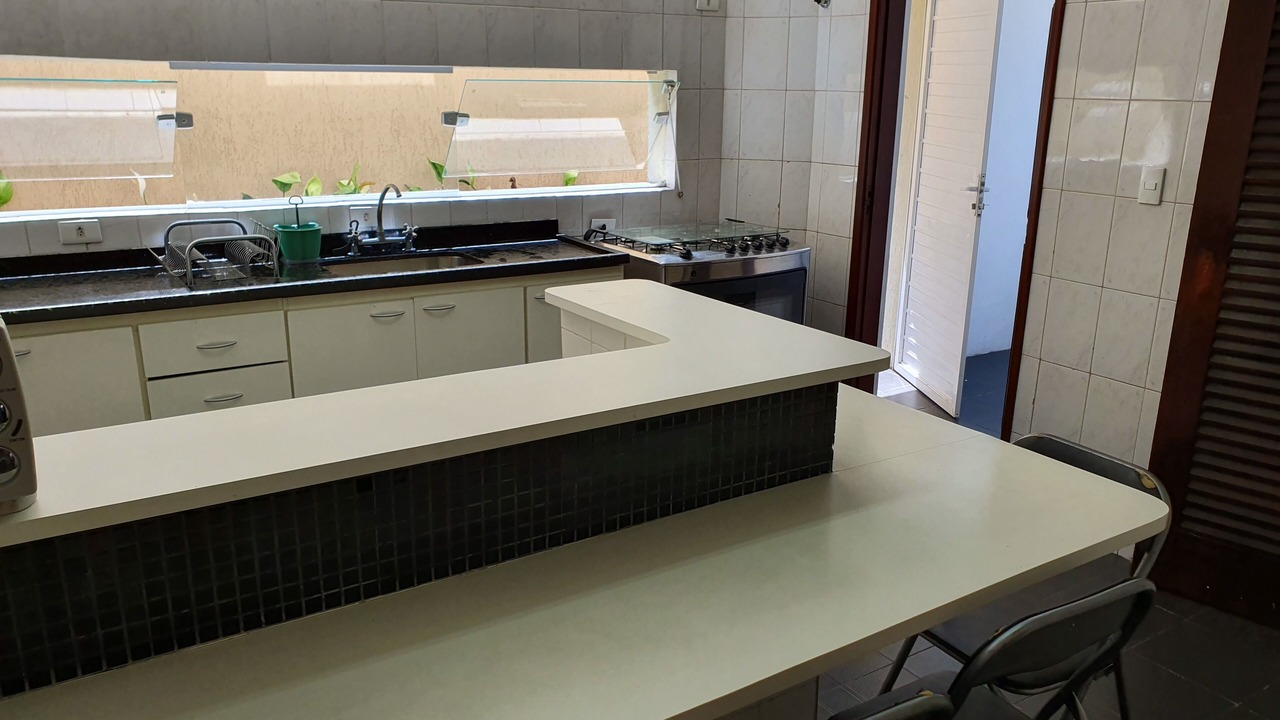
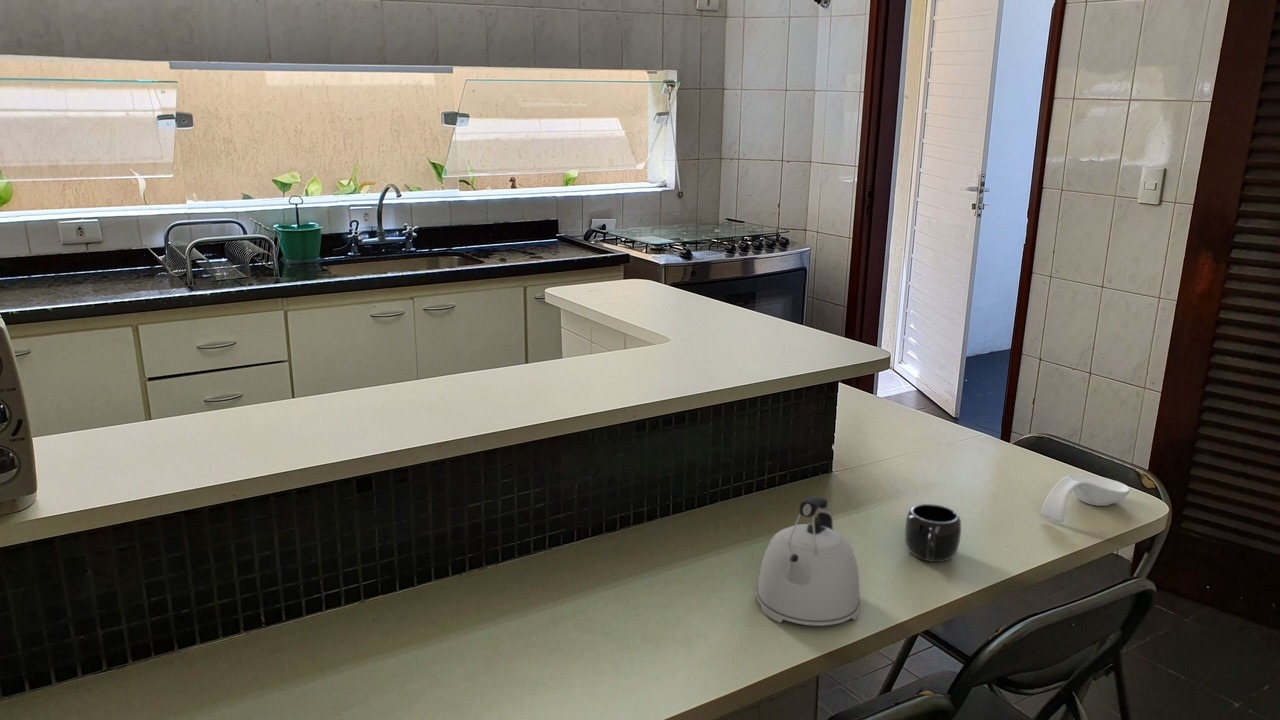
+ mug (928, 534)
+ kettle (810, 550)
+ spoon rest (1084, 490)
